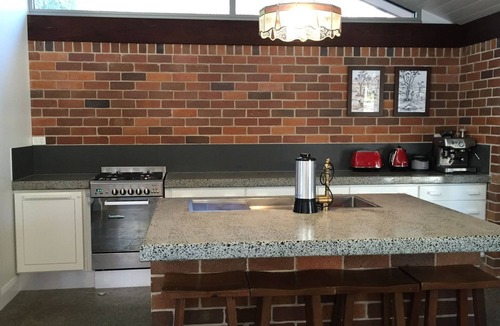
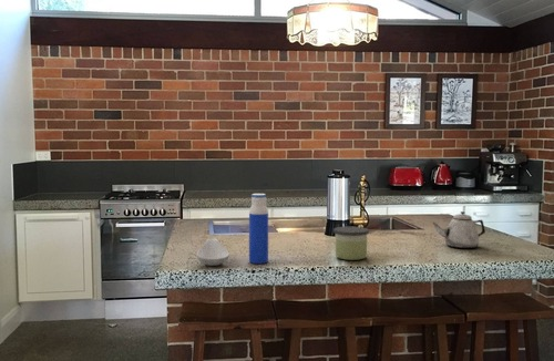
+ water bottle (258, 227)
+ spoon rest (212, 250)
+ teapot (459, 228)
+ candle (350, 243)
